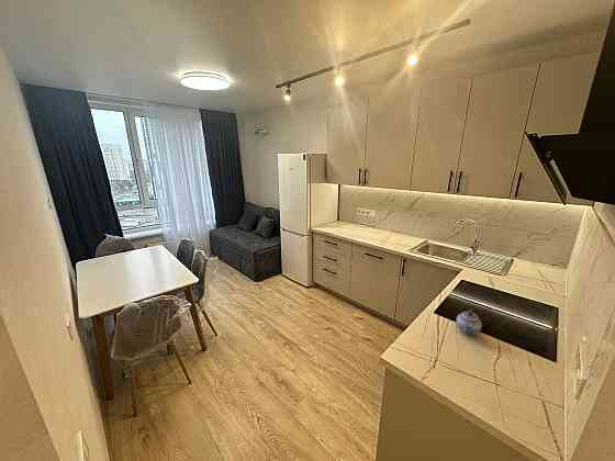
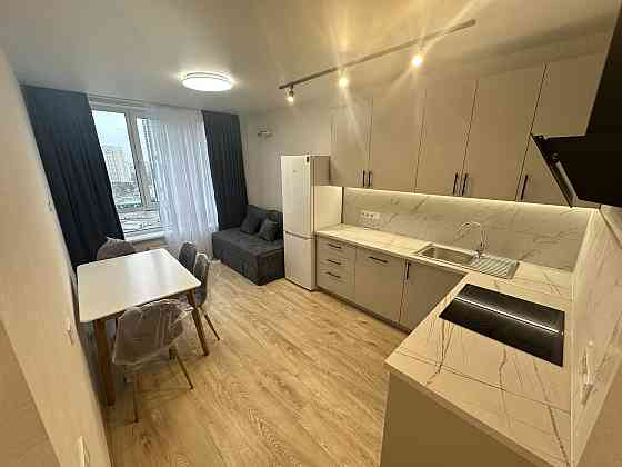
- teapot (469, 321)
